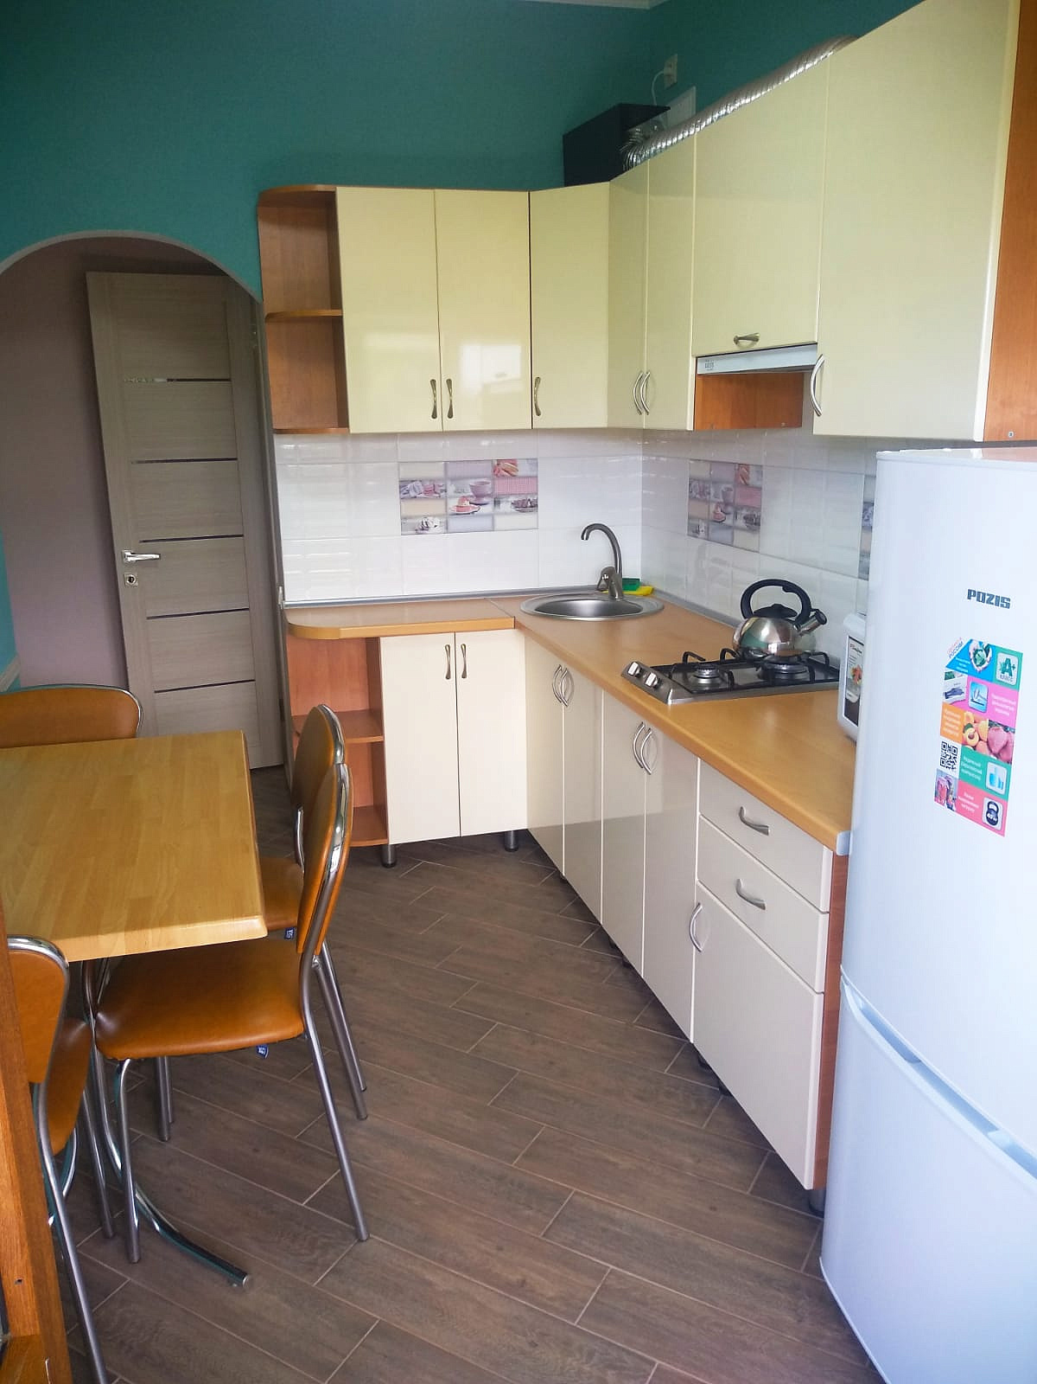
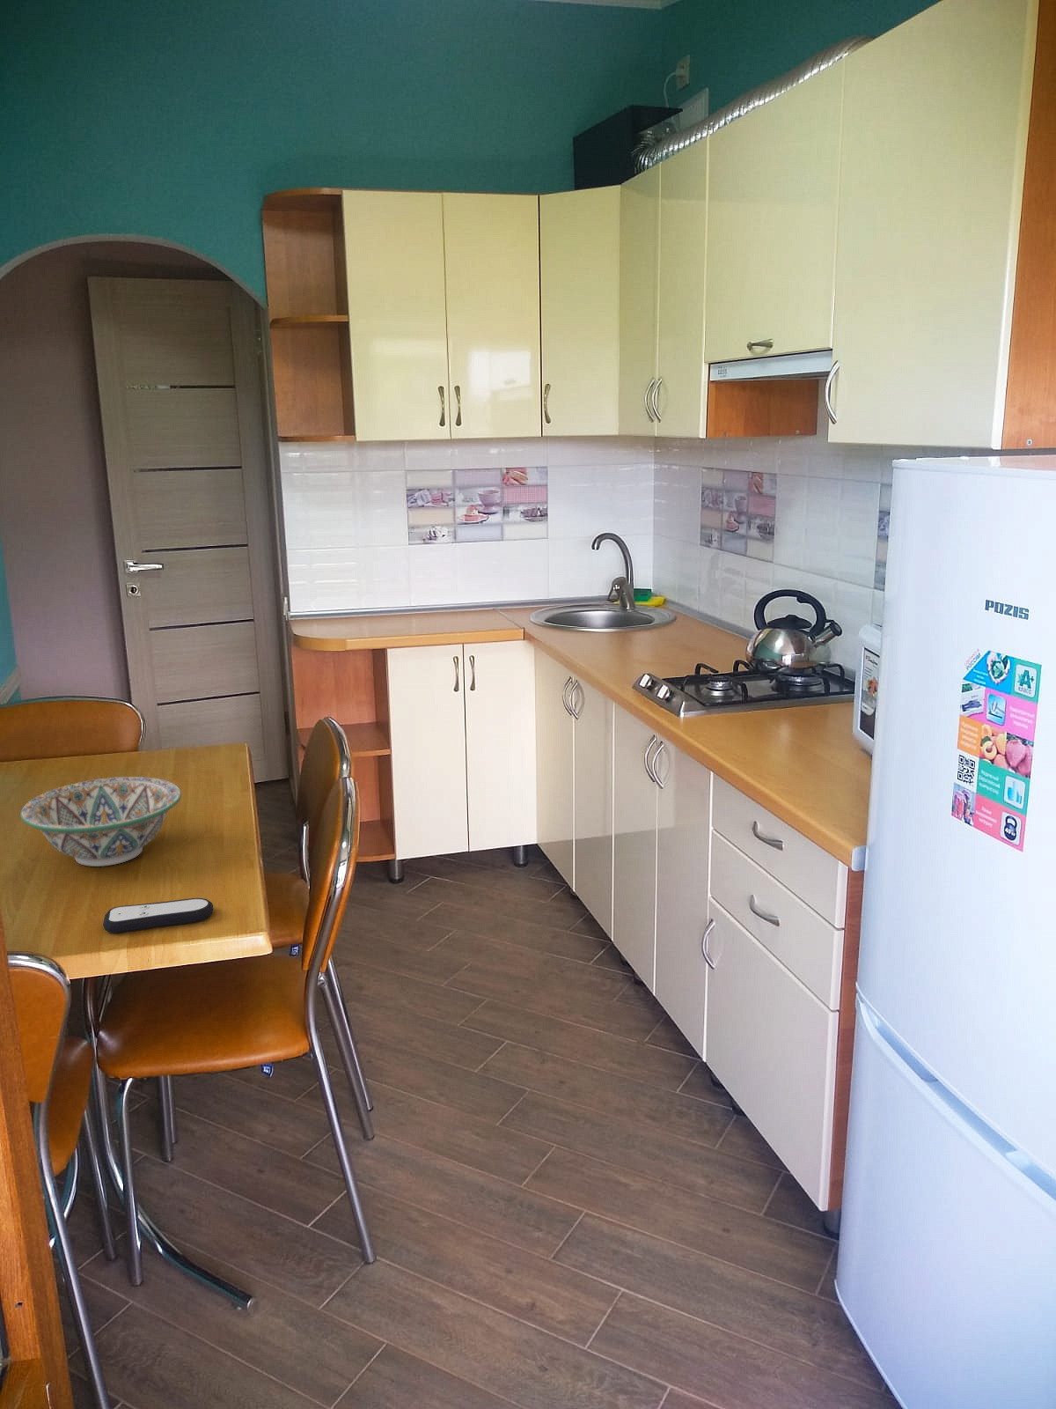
+ remote control (159, 914)
+ decorative bowl (104, 827)
